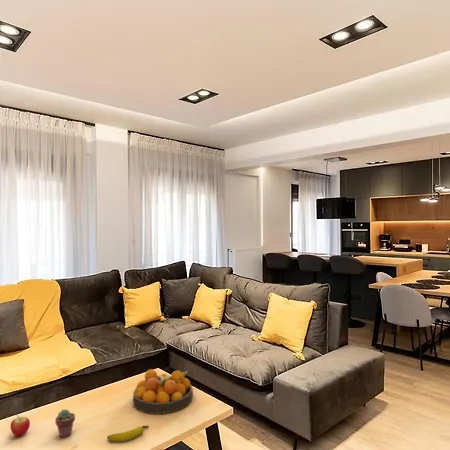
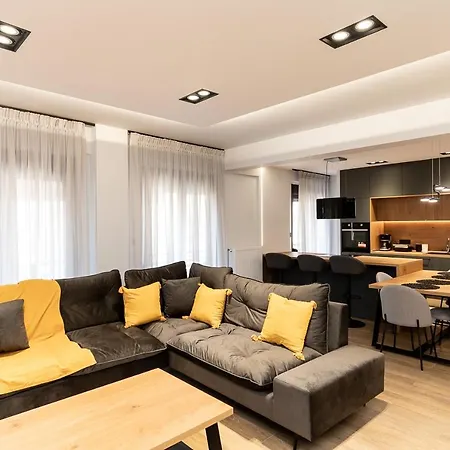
- apple (20, 424)
- potted succulent (65, 421)
- banana (129, 432)
- fruit bowl (163, 385)
